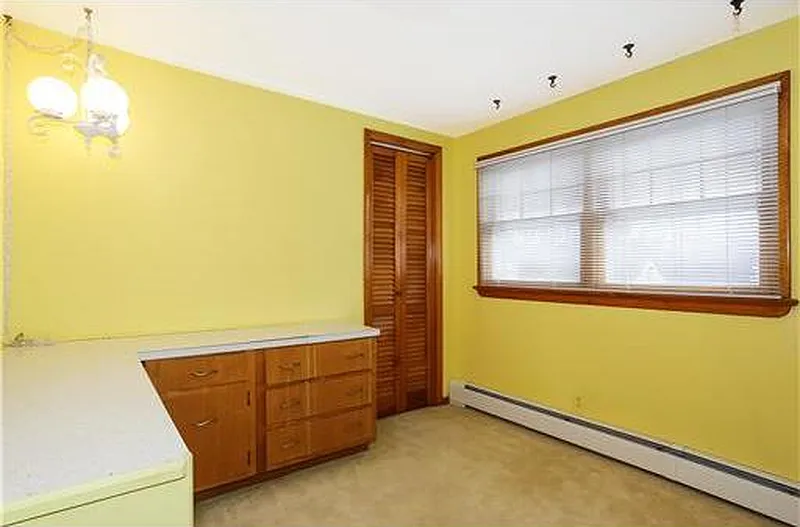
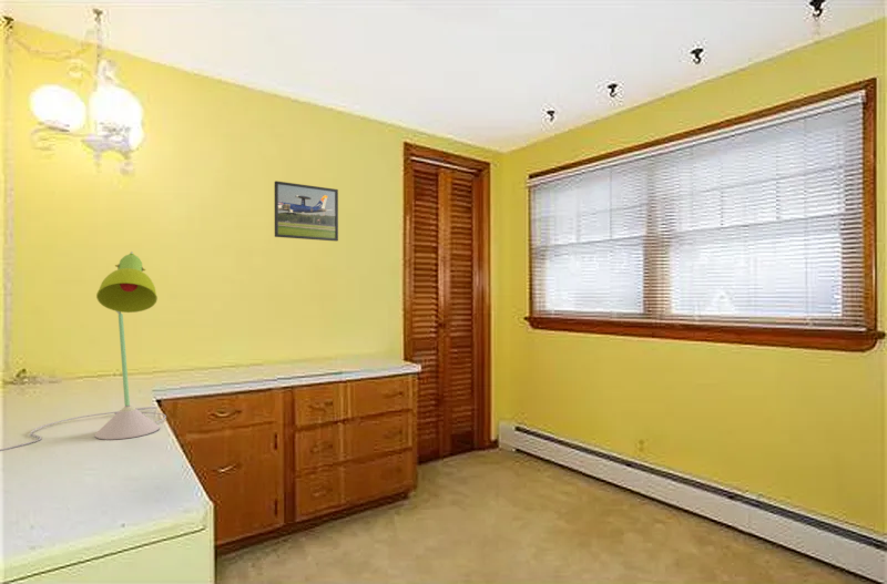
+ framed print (307, 212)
+ desk lamp (120, 341)
